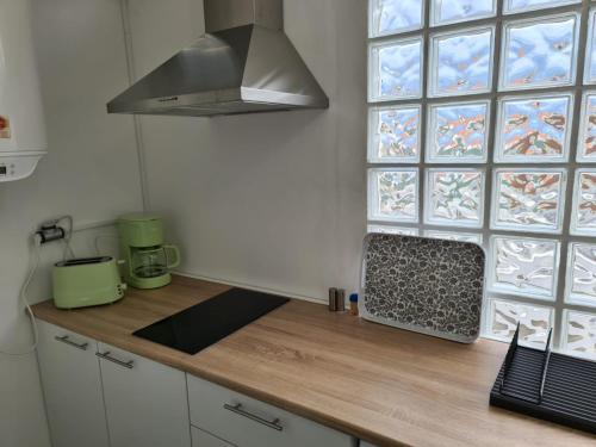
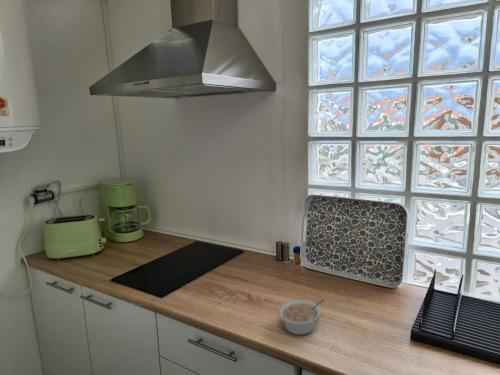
+ legume (300, 316)
